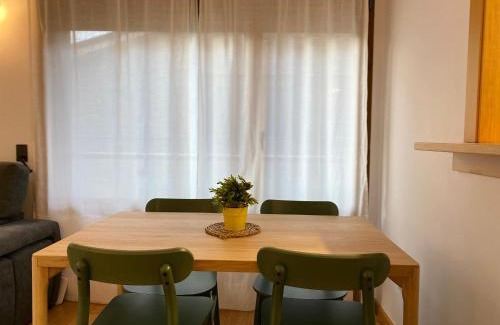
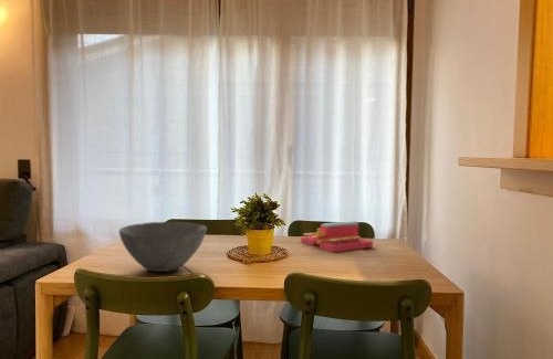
+ book (335, 233)
+ bowl (164, 247)
